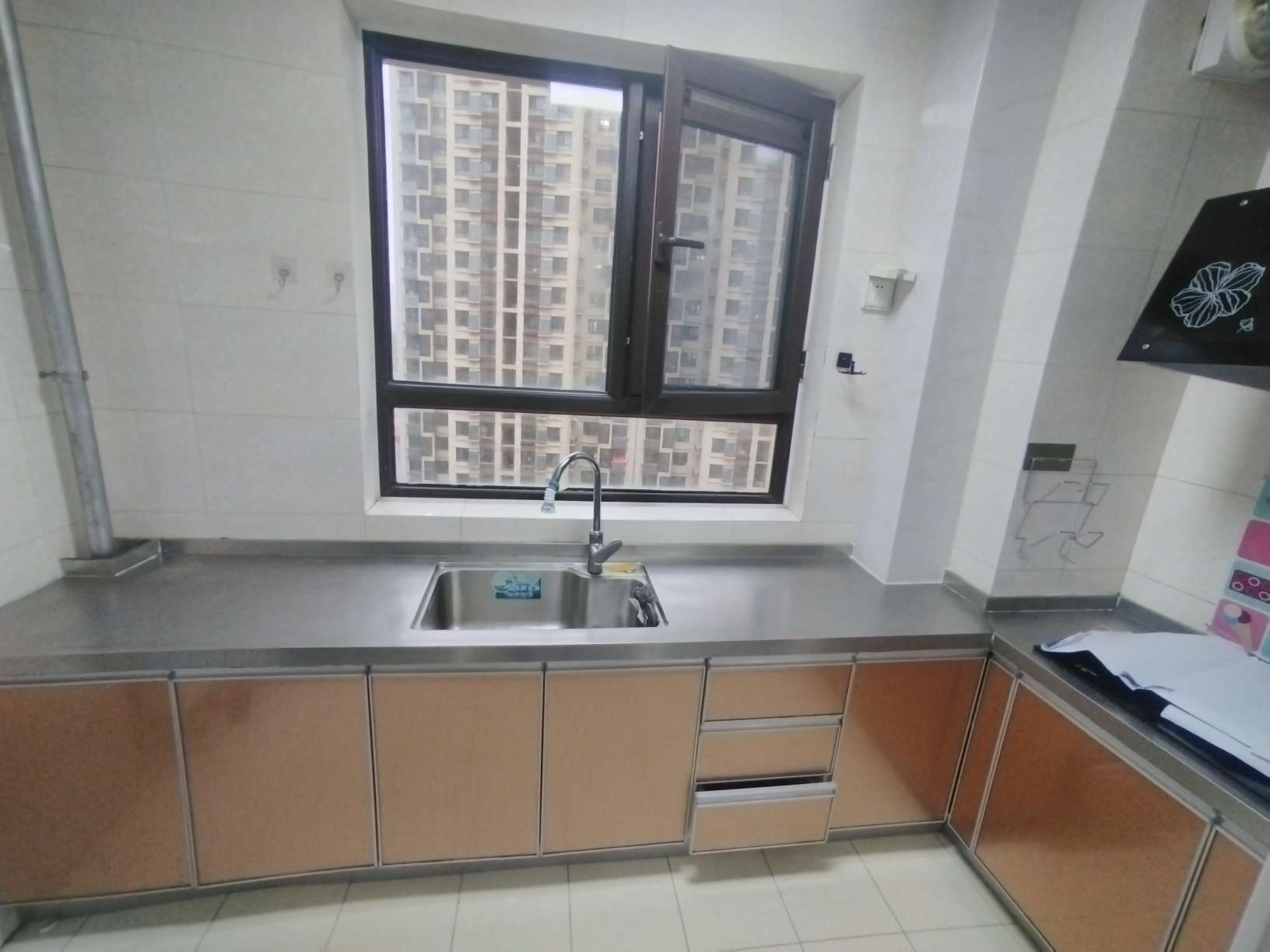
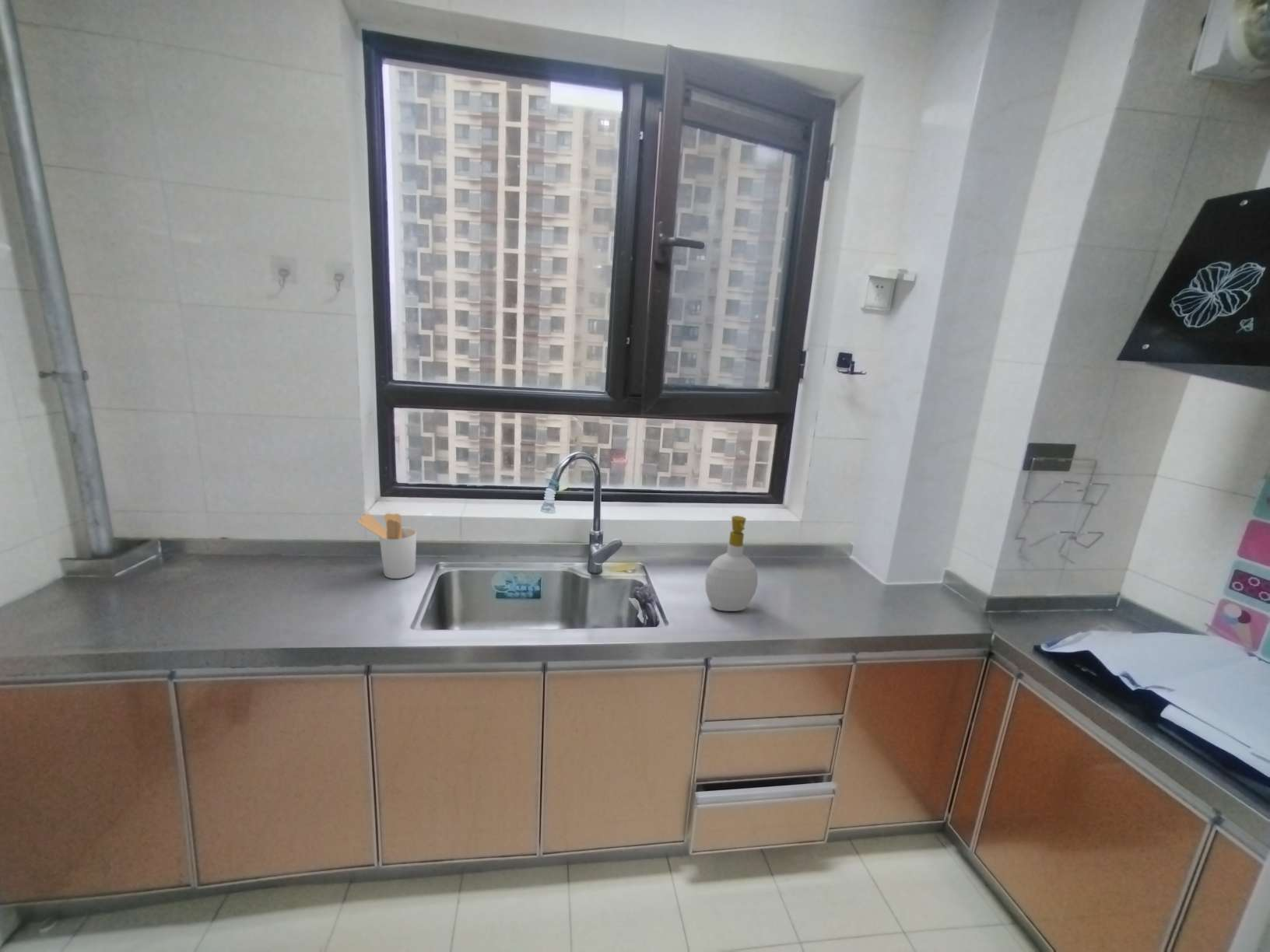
+ soap bottle (734, 564)
+ utensil holder (388, 544)
